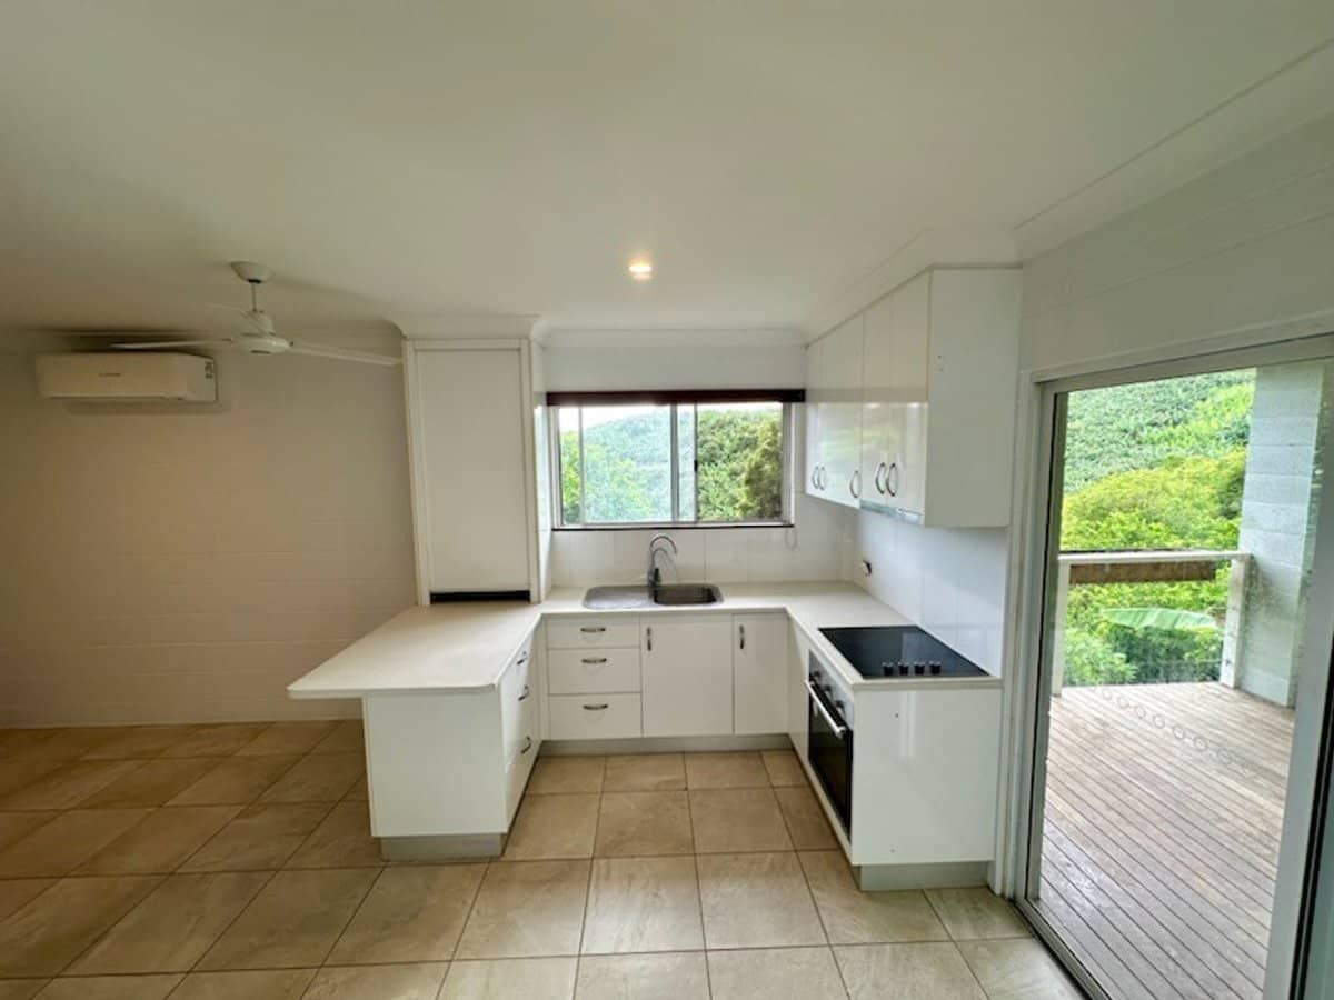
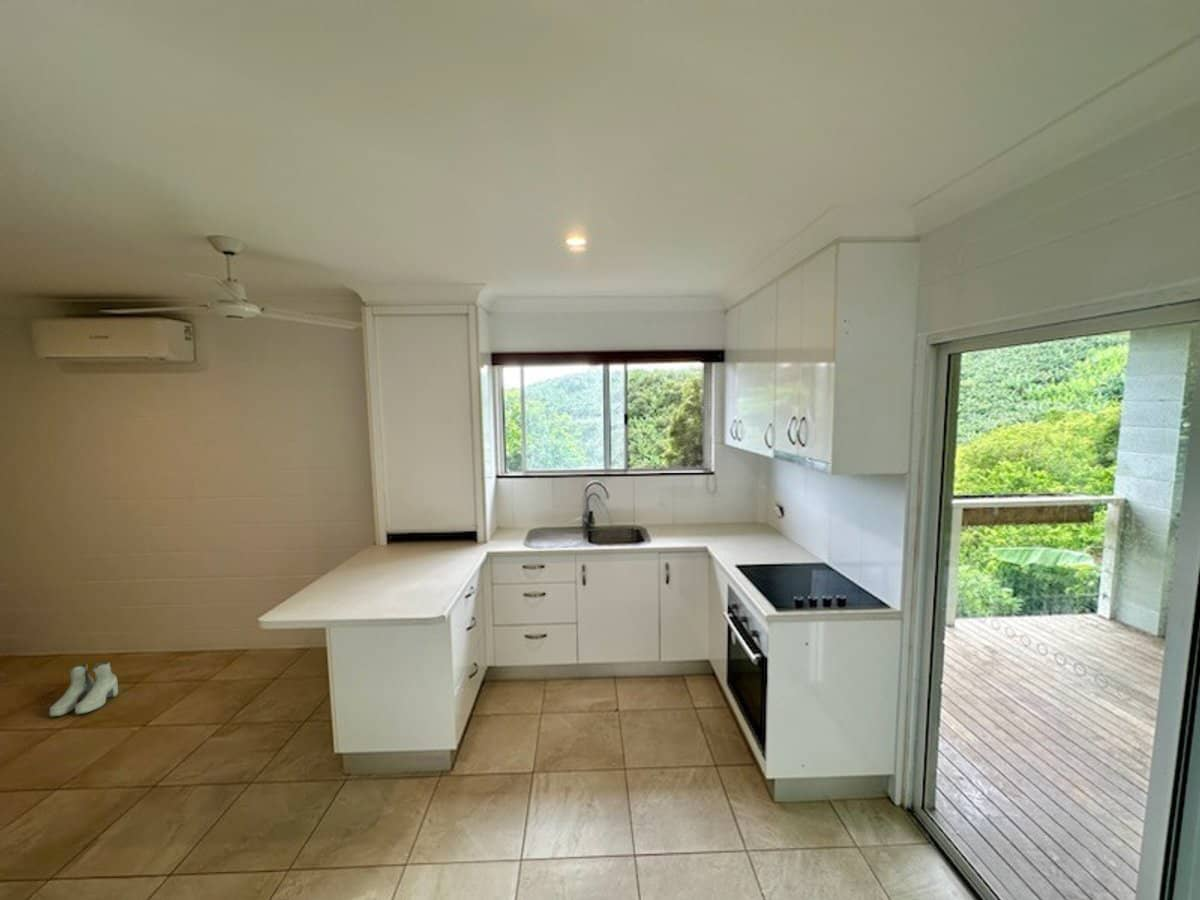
+ boots (84, 686)
